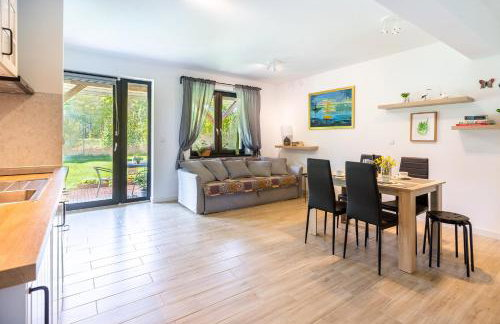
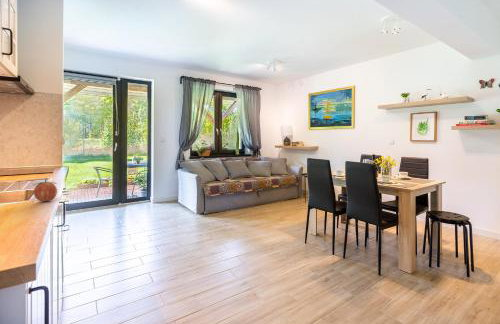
+ fruit (45, 190)
